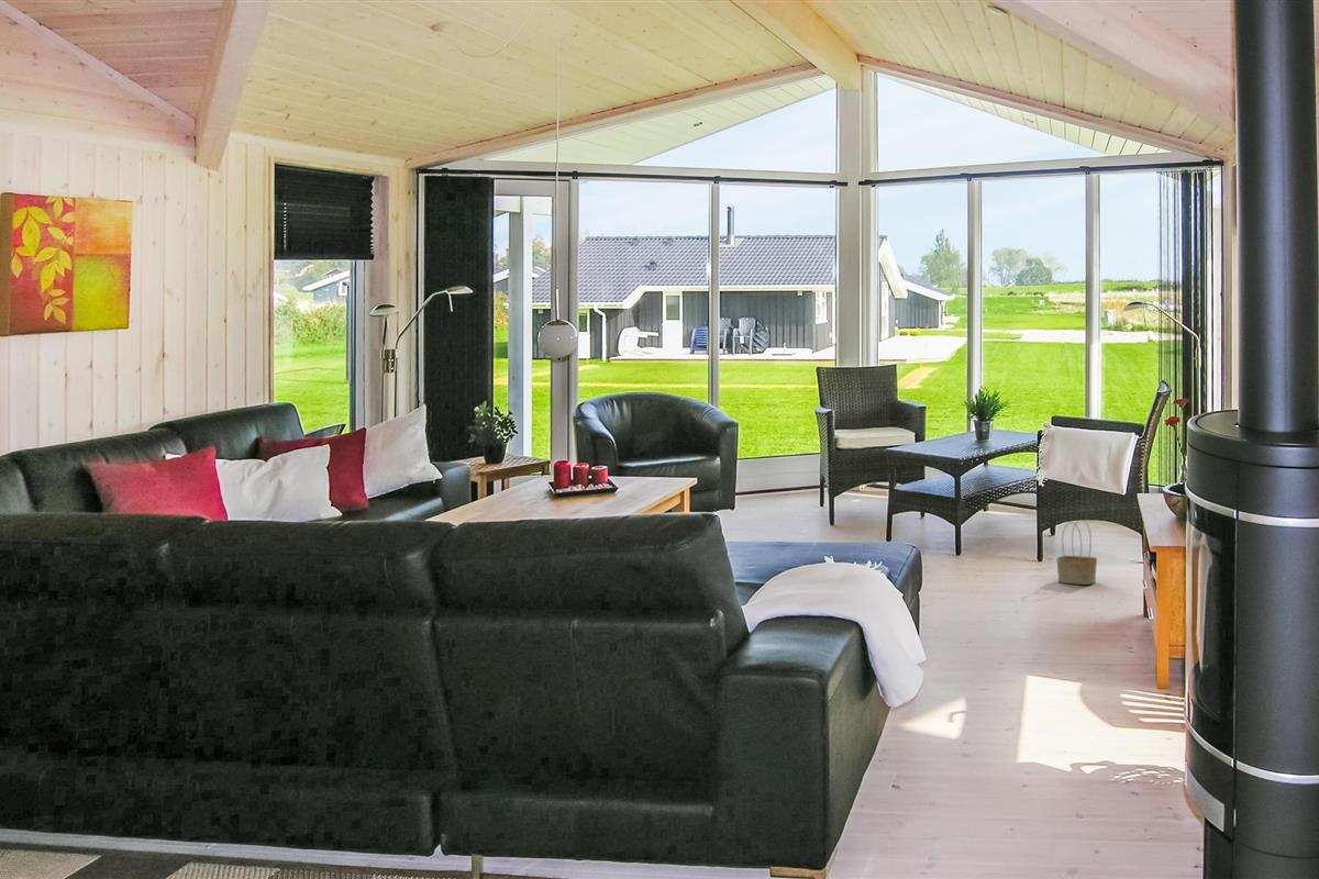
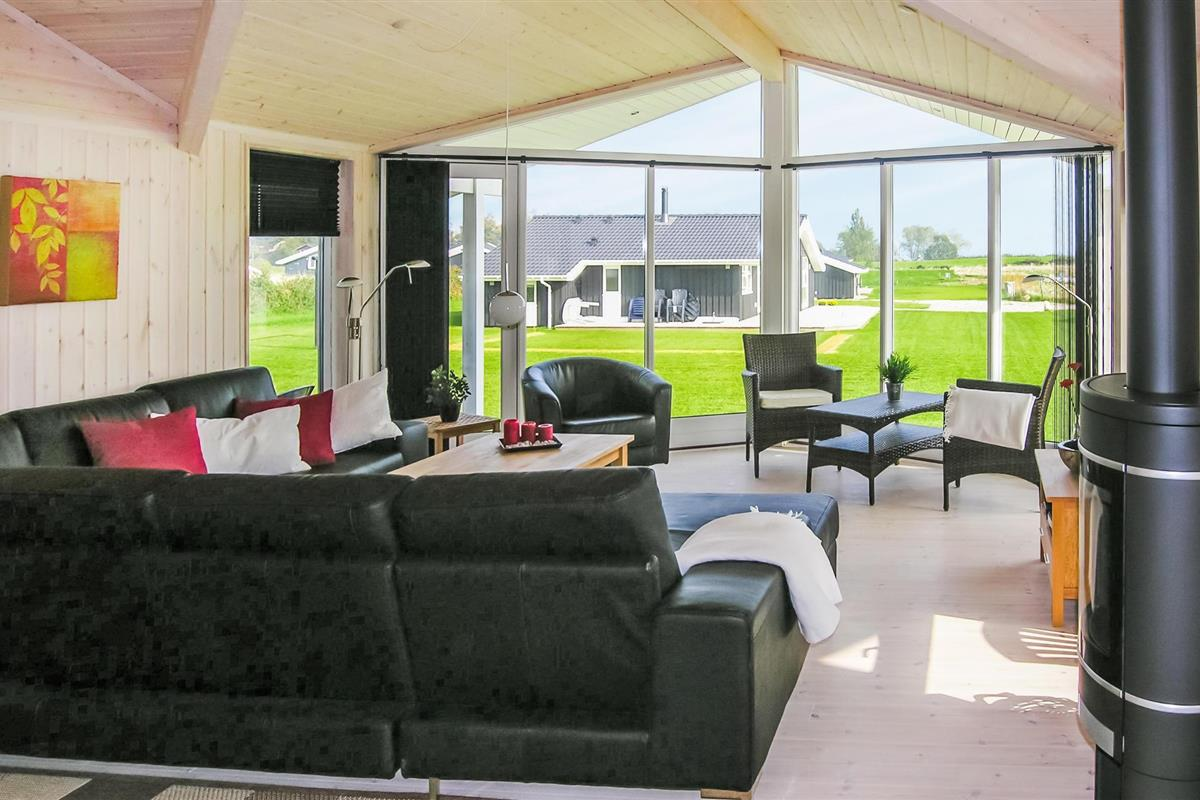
- basket (1073, 550)
